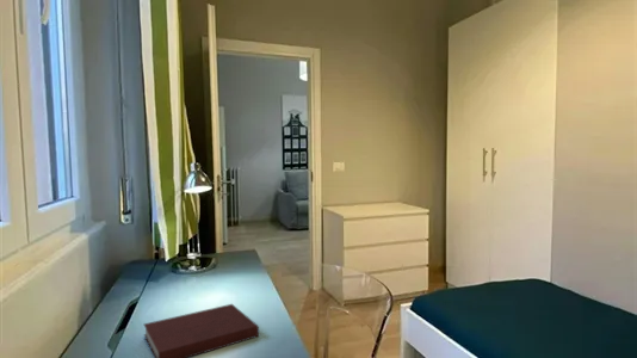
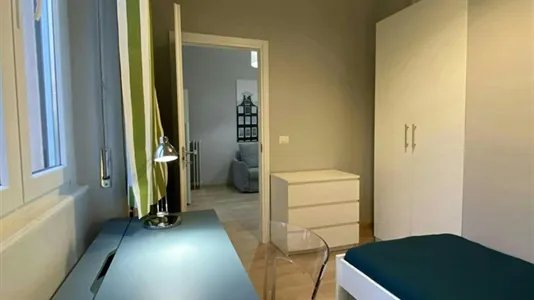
- notebook (200, 331)
